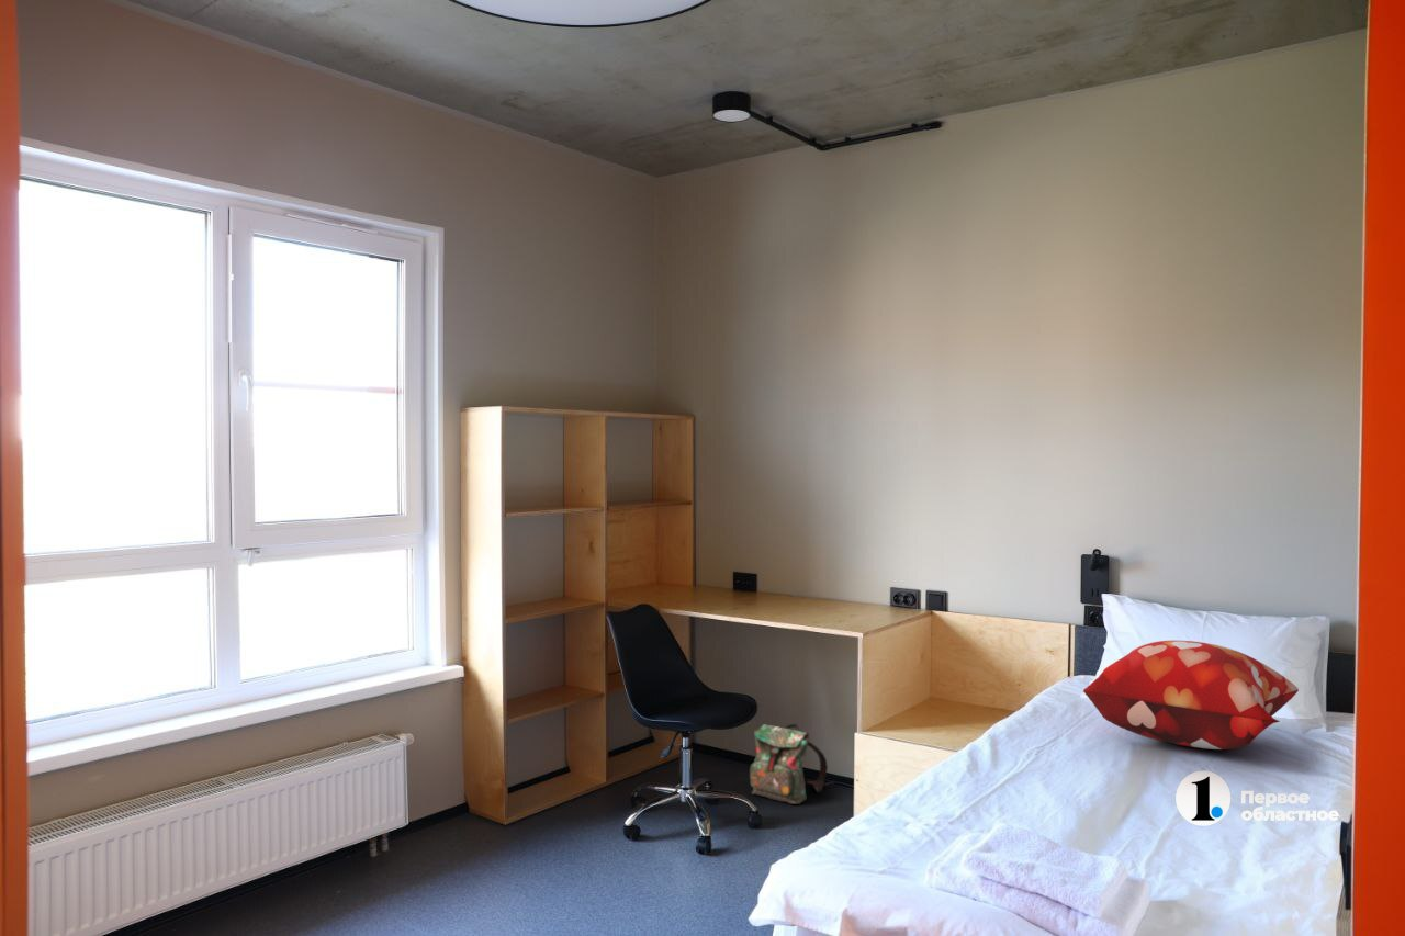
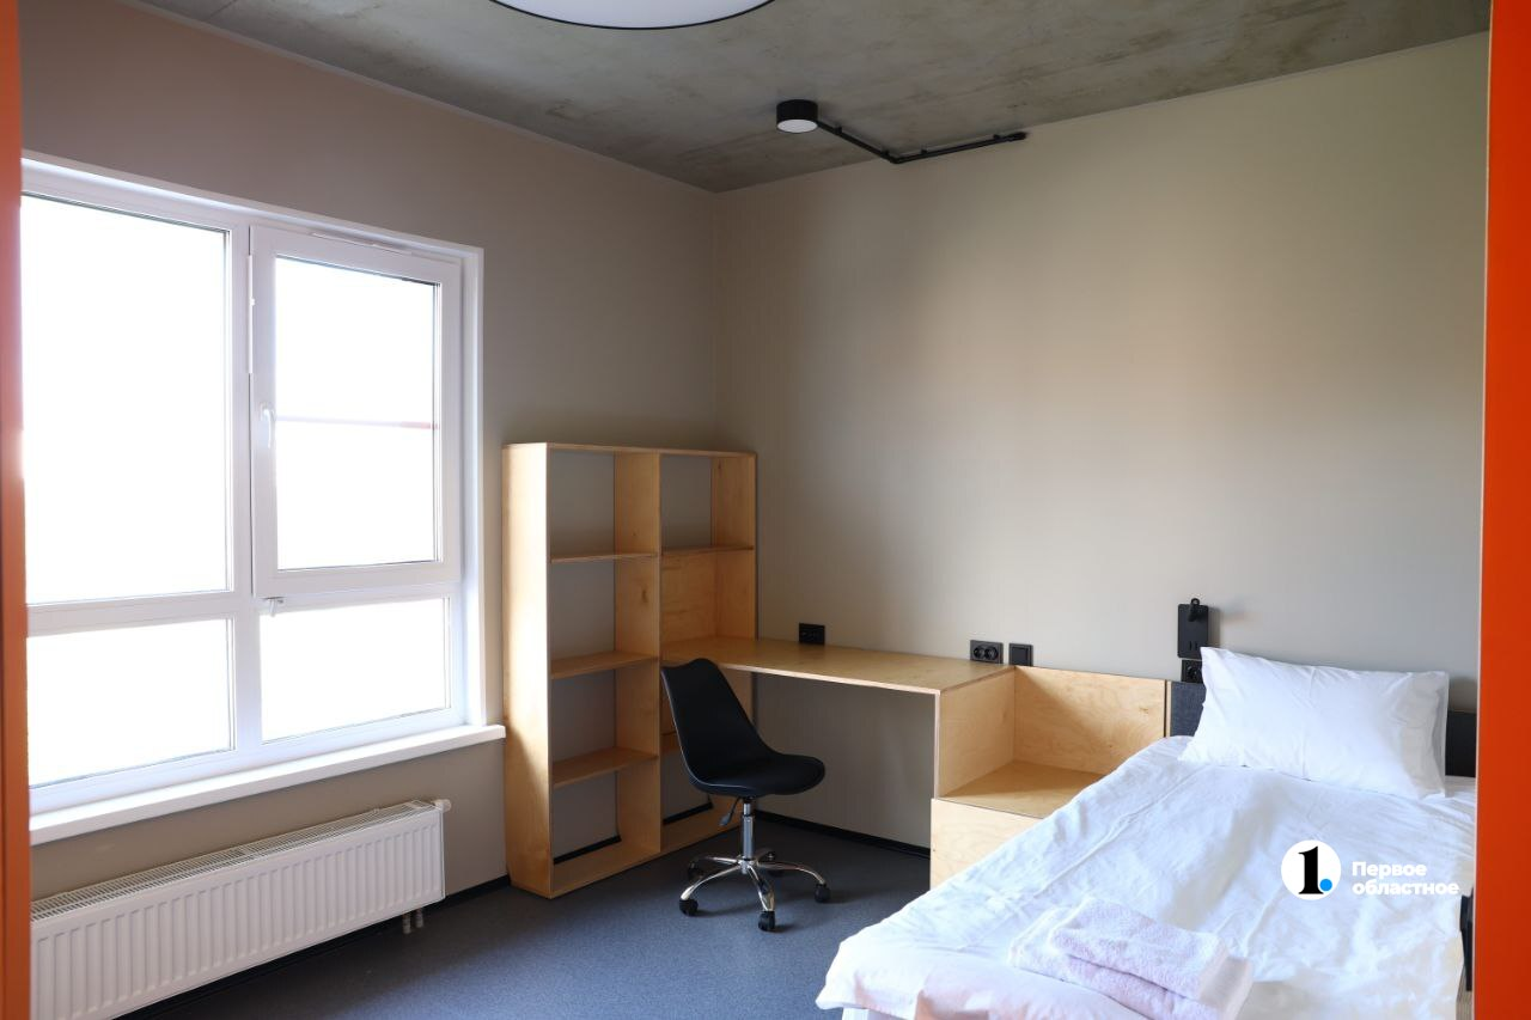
- decorative pillow (1192, 690)
- backpack (793, 758)
